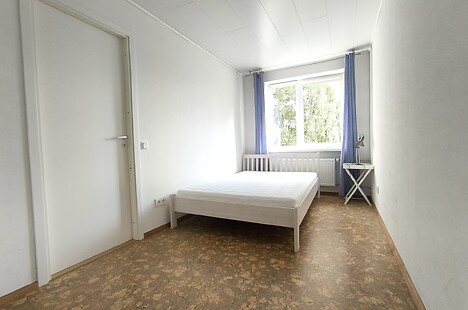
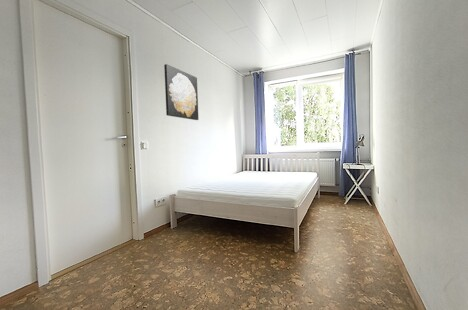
+ wall art (182, 94)
